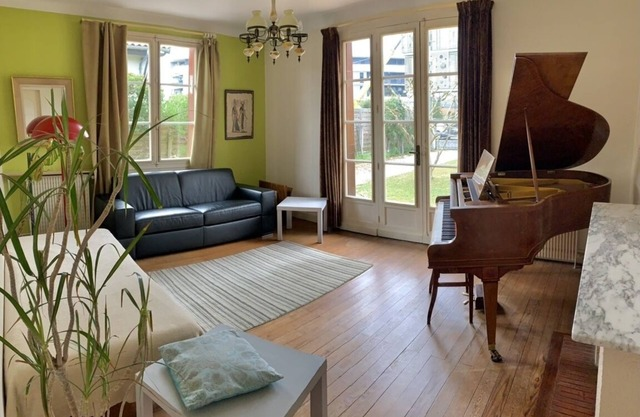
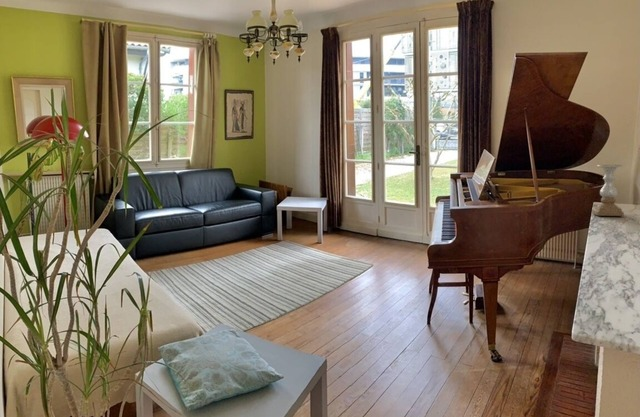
+ candle holder (608, 189)
